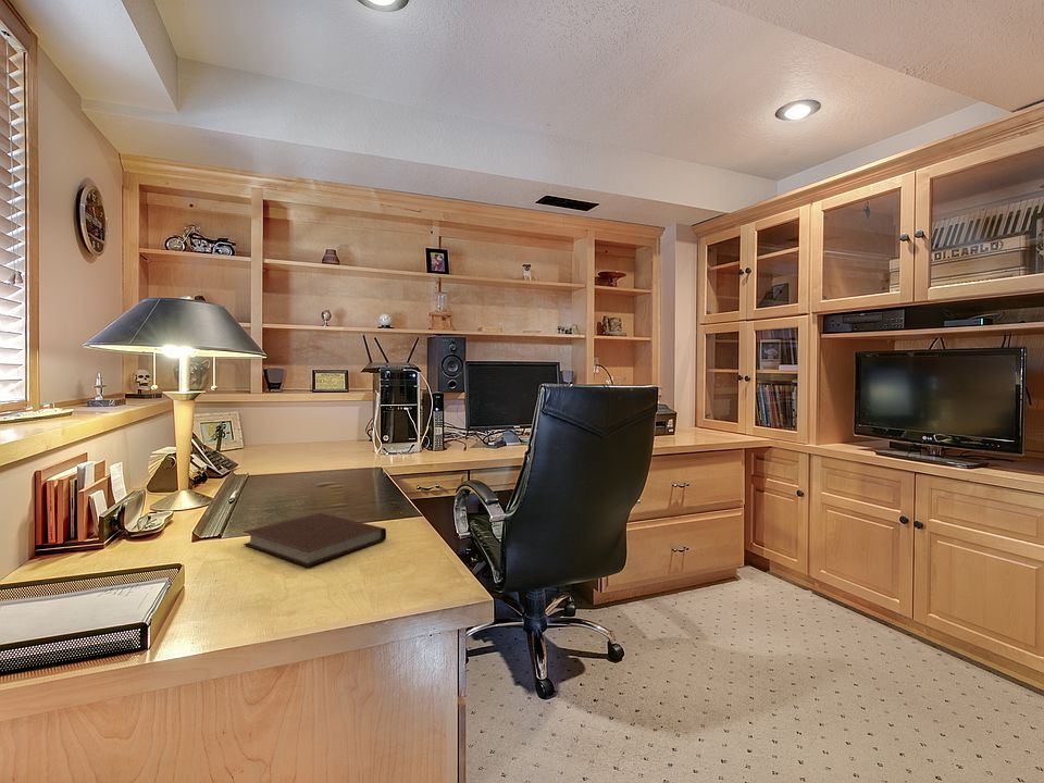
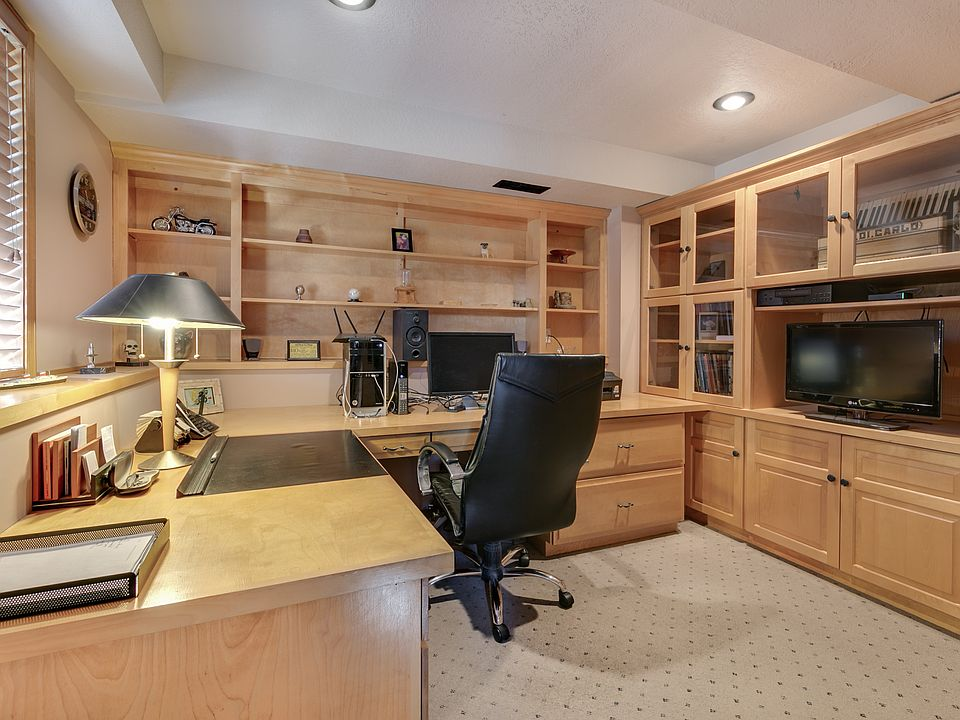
- notebook (315, 535)
